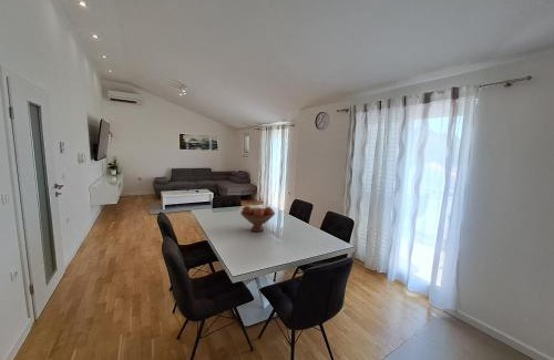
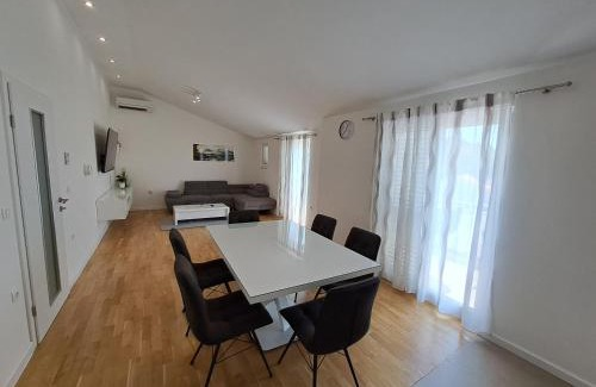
- fruit bowl (257, 217)
